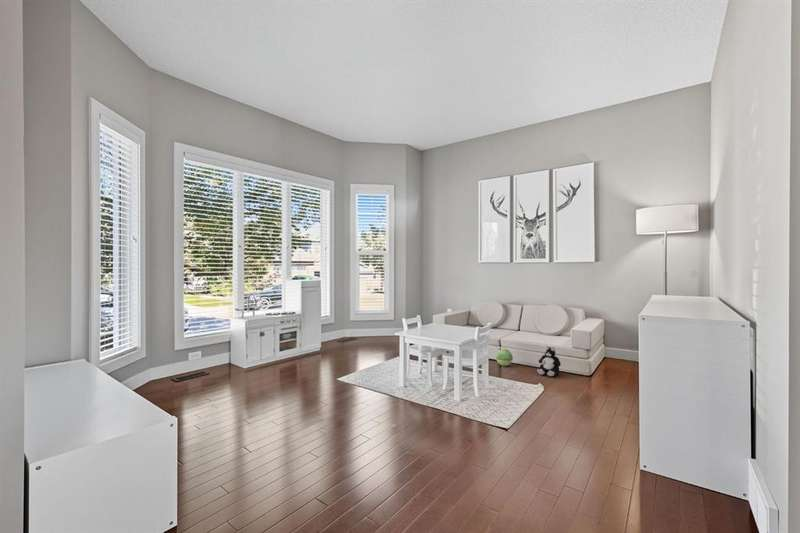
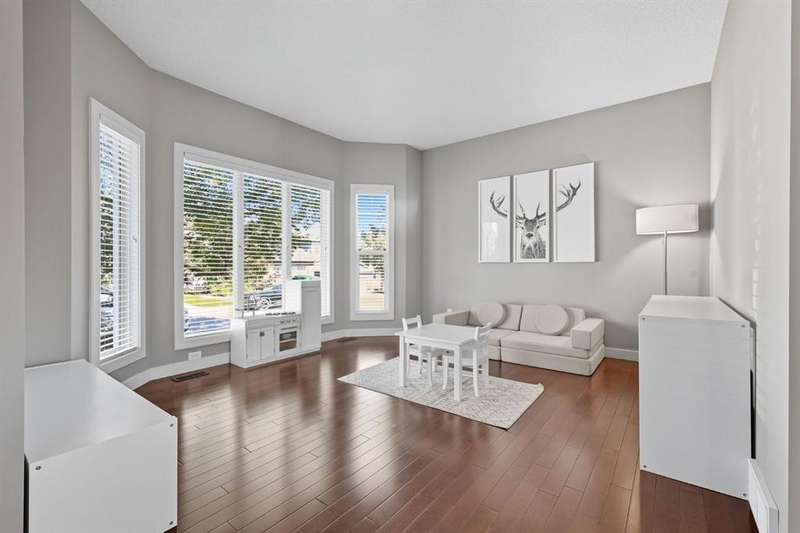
- plush toy (548, 360)
- ball (504, 357)
